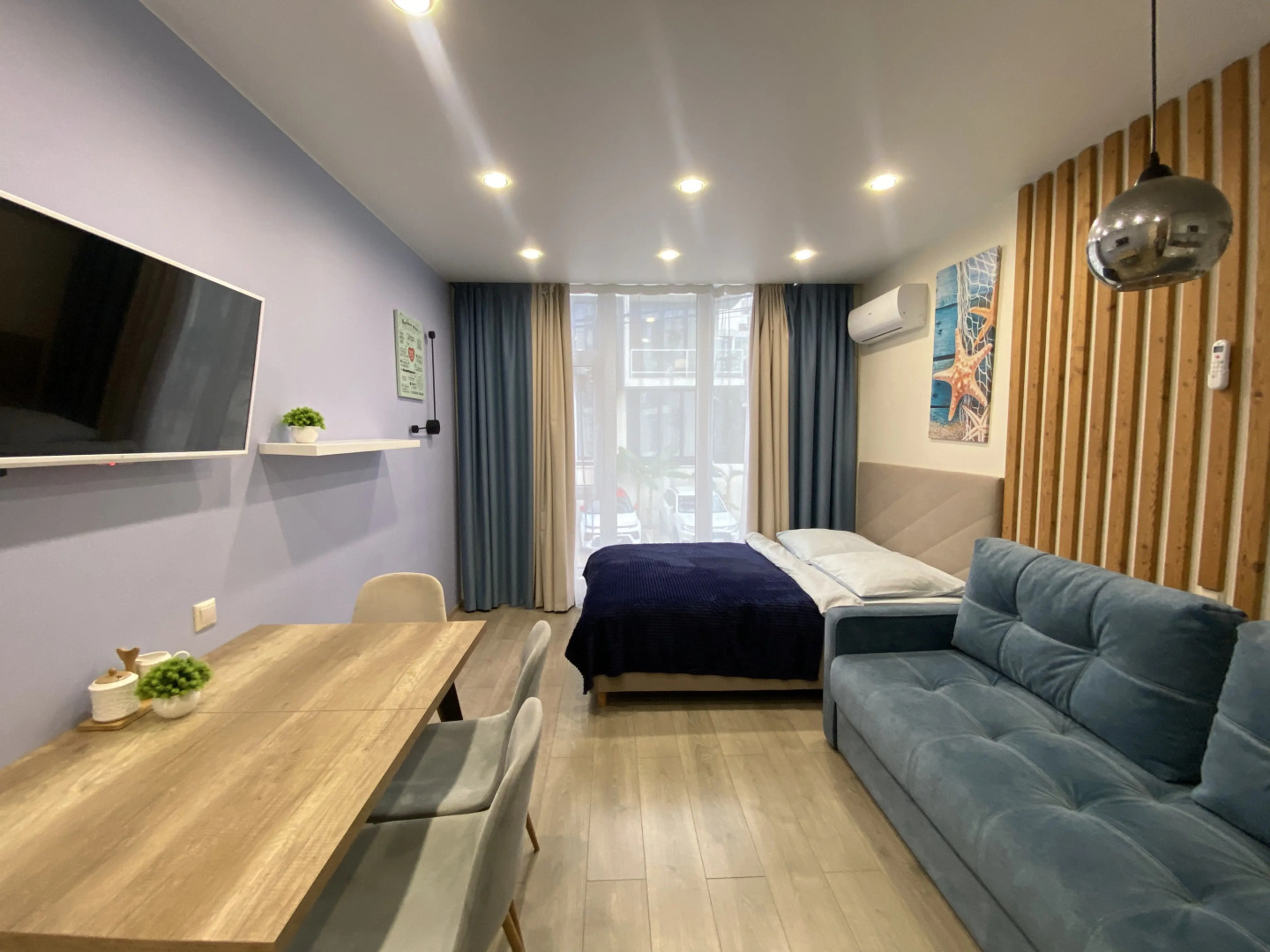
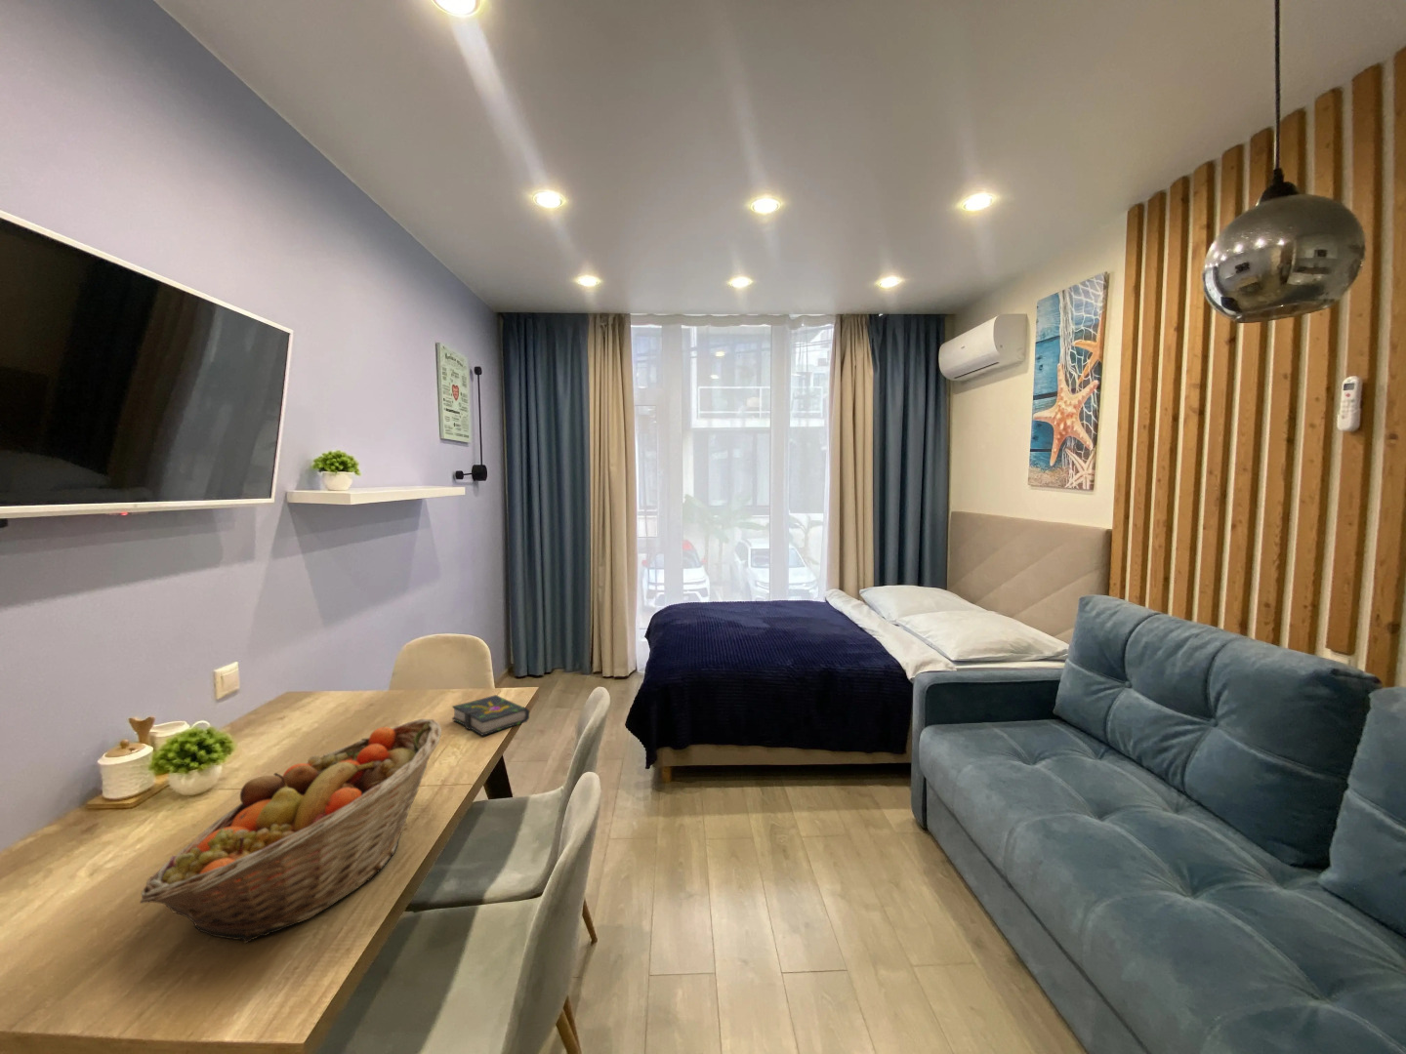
+ fruit basket (319, 812)
+ book (490, 712)
